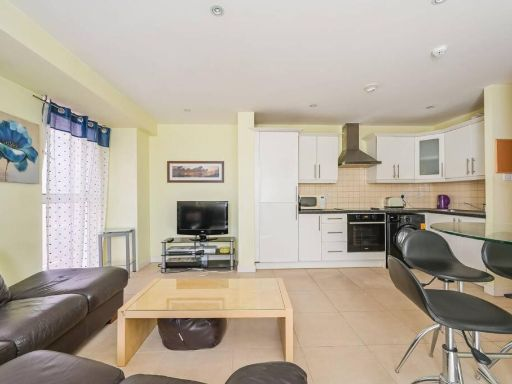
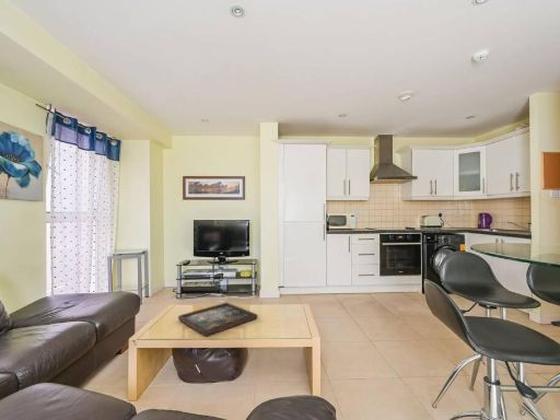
+ decorative tray (218, 316)
